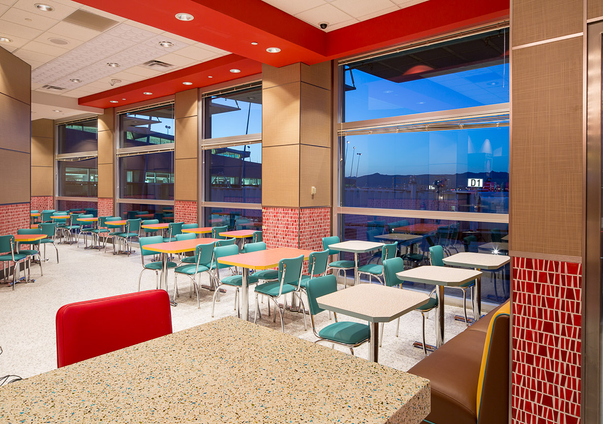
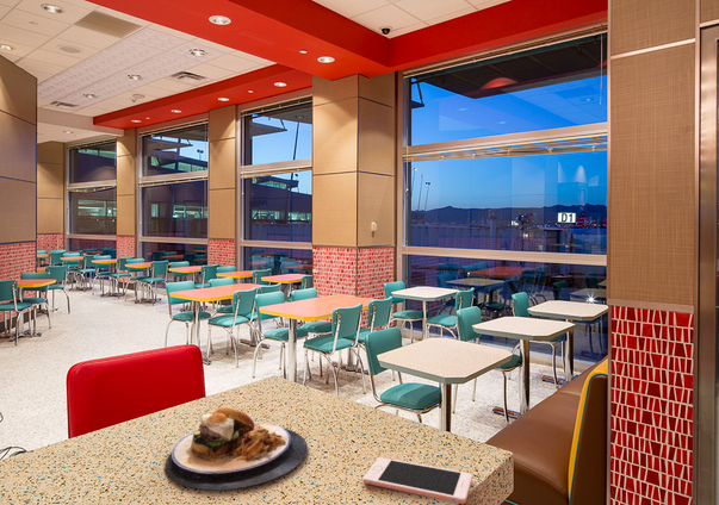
+ plate (238, 434)
+ cell phone (417, 478)
